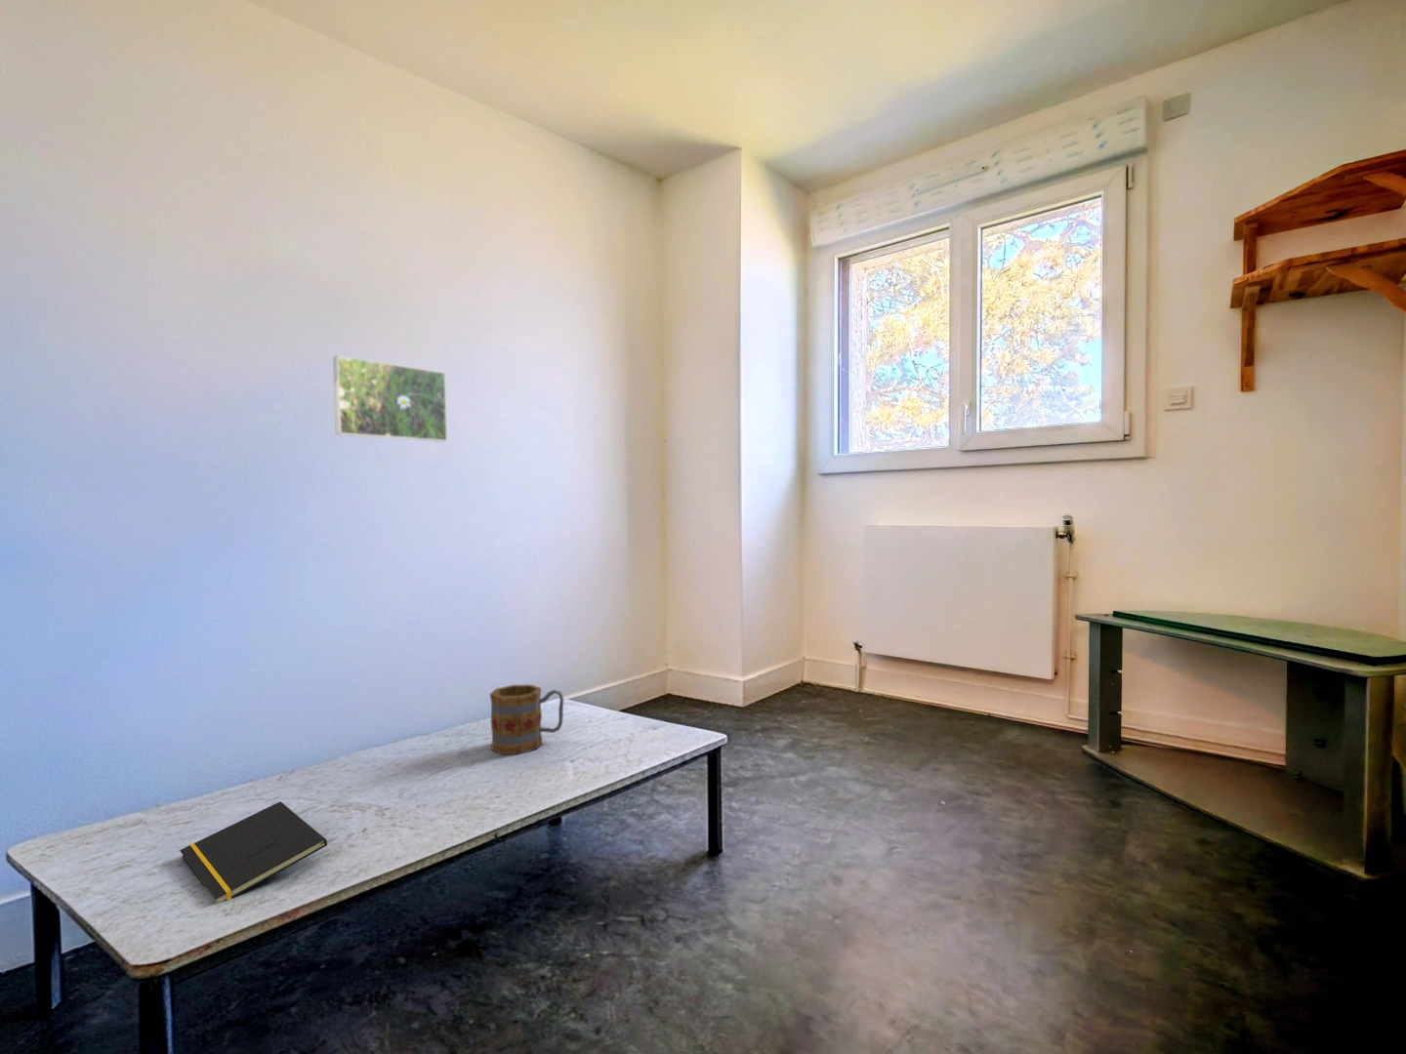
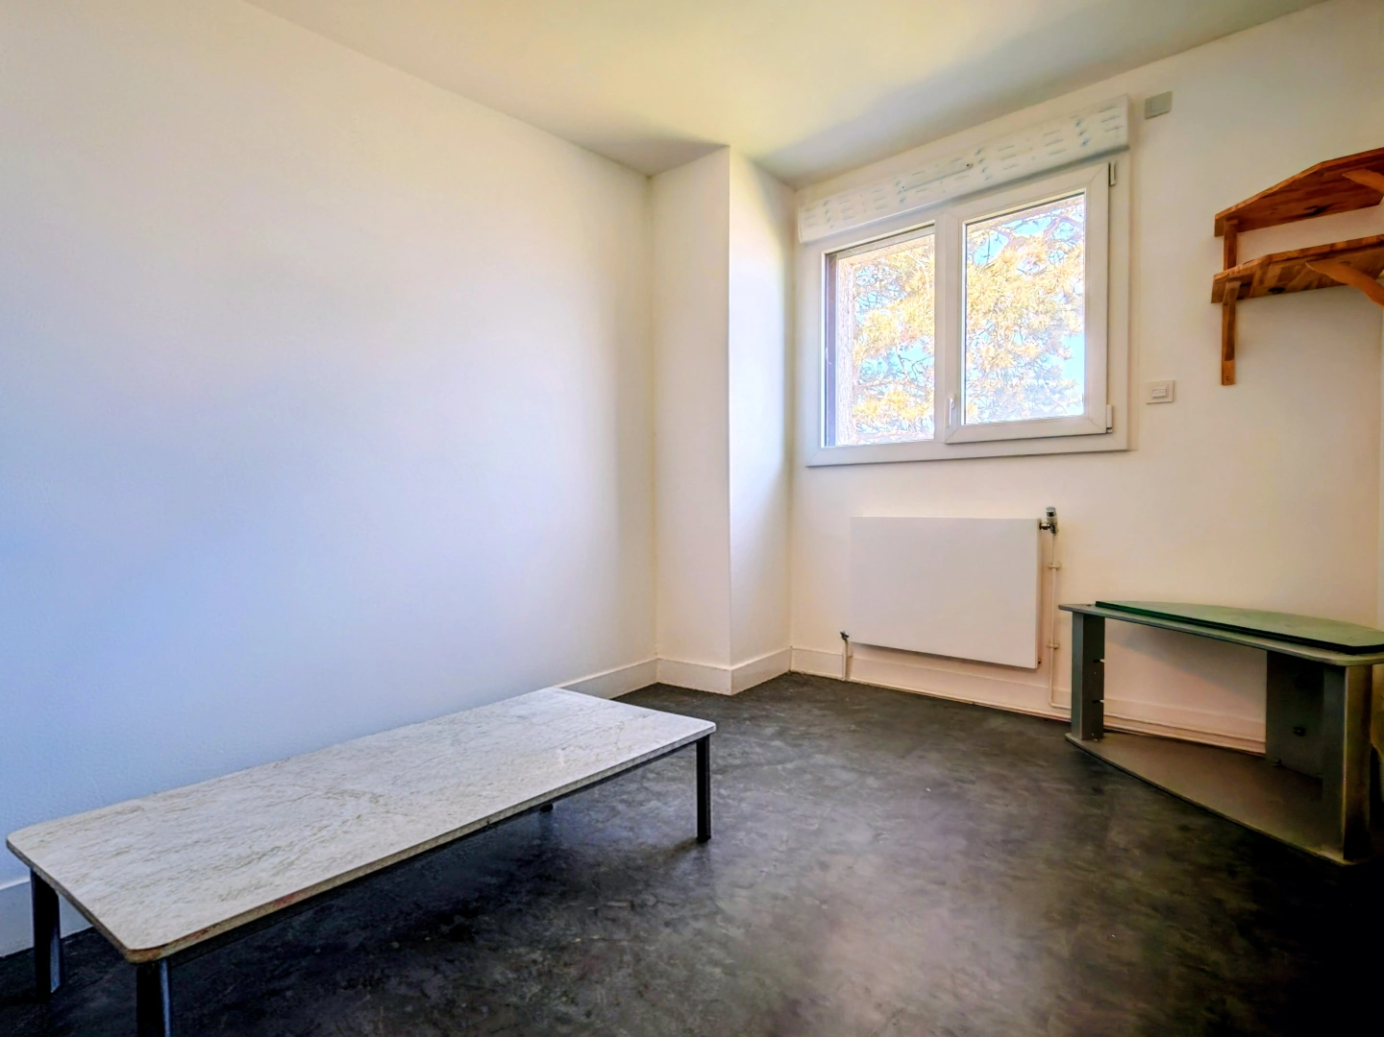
- notepad (252, 847)
- mug (527, 716)
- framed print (393, 401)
